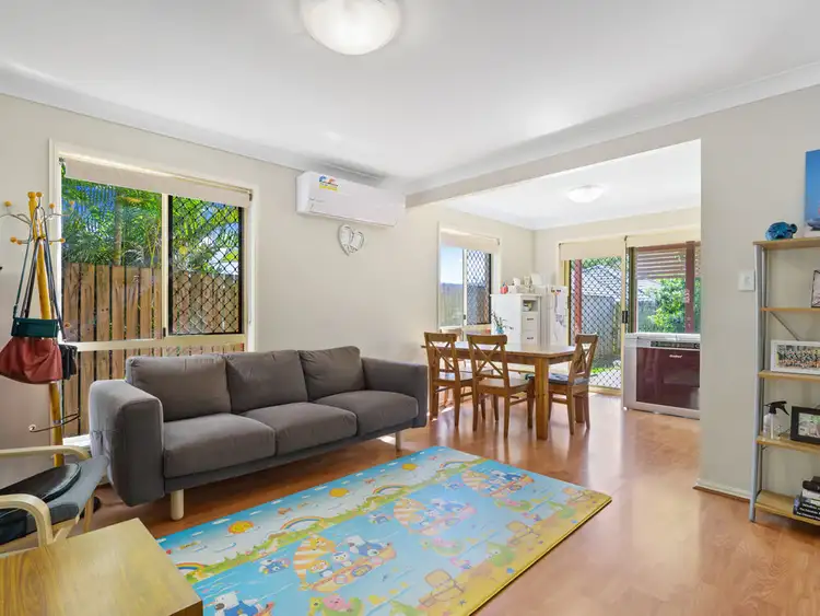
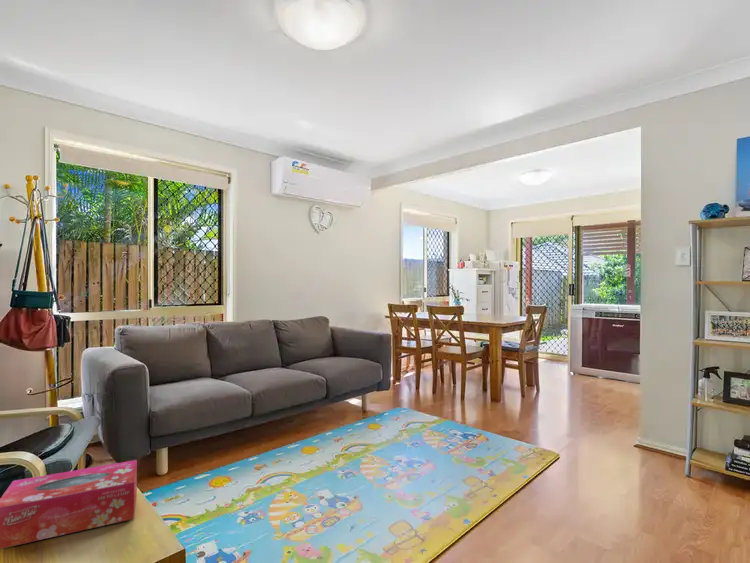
+ tissue box (73, 499)
